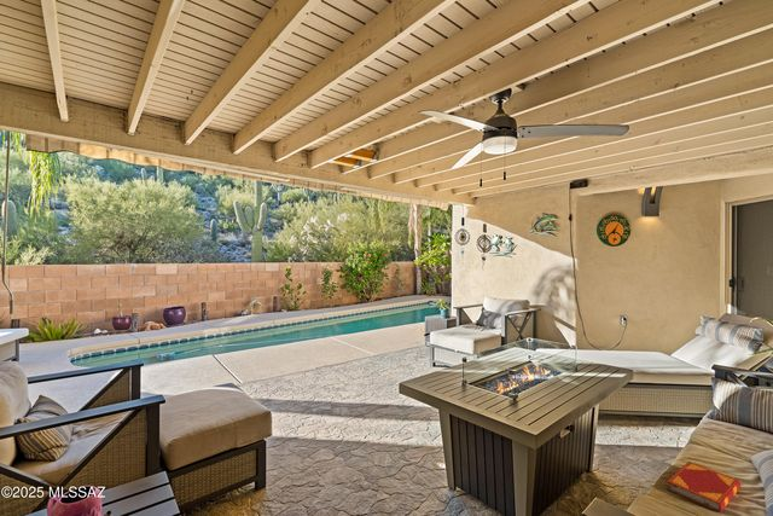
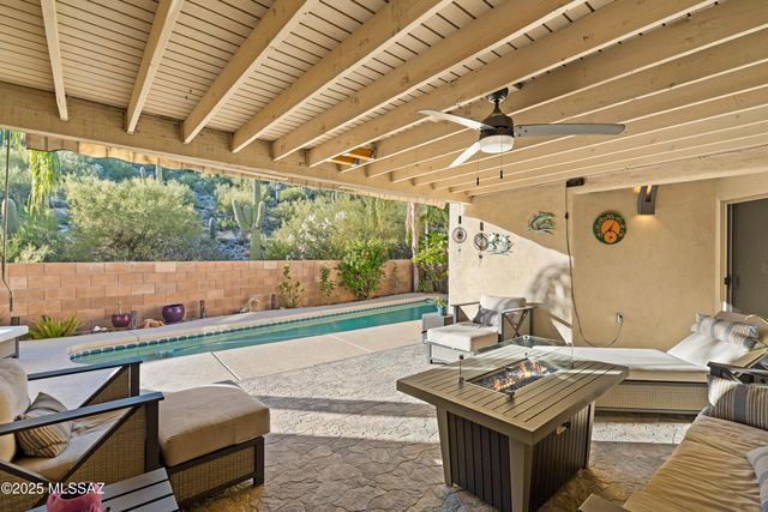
- hardback book (703, 485)
